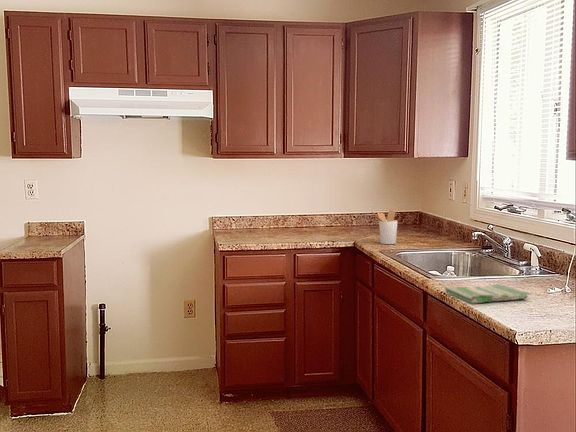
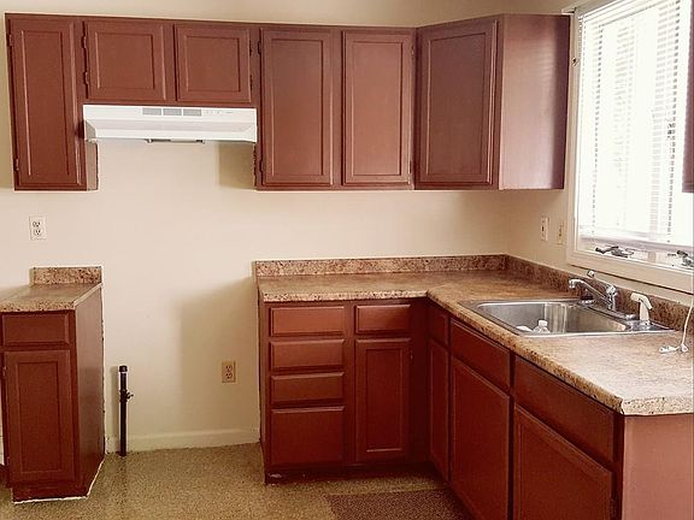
- utensil holder (383, 226)
- dish towel (485, 292)
